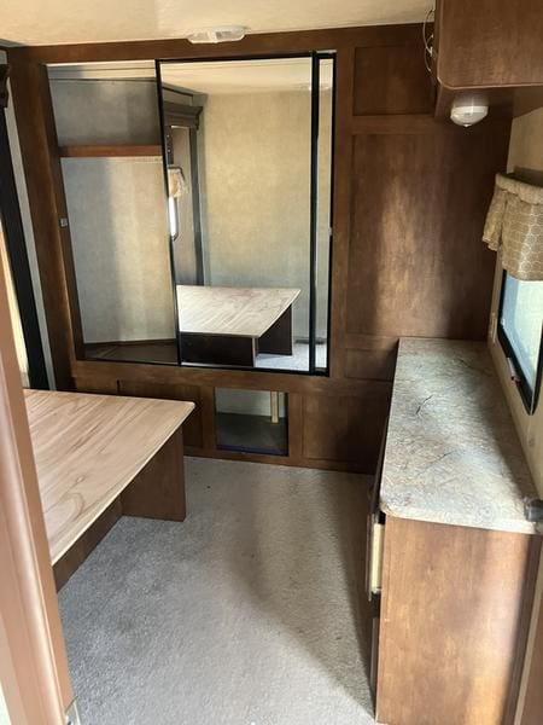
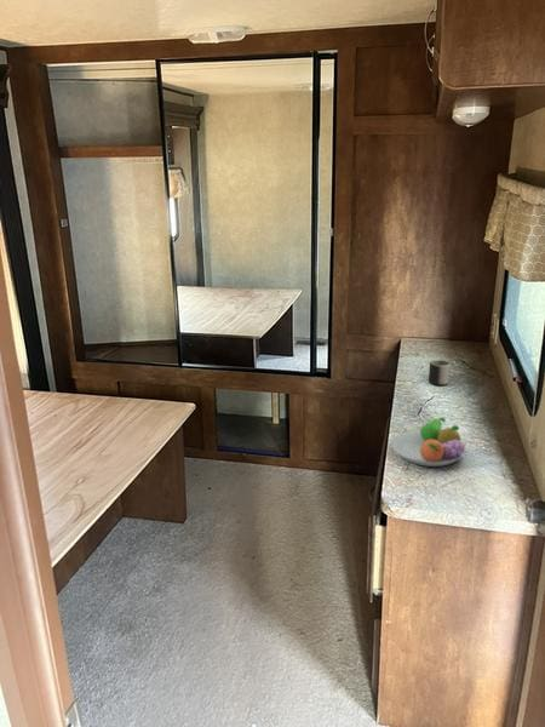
+ fruit bowl (430, 437)
+ mug (438, 371)
